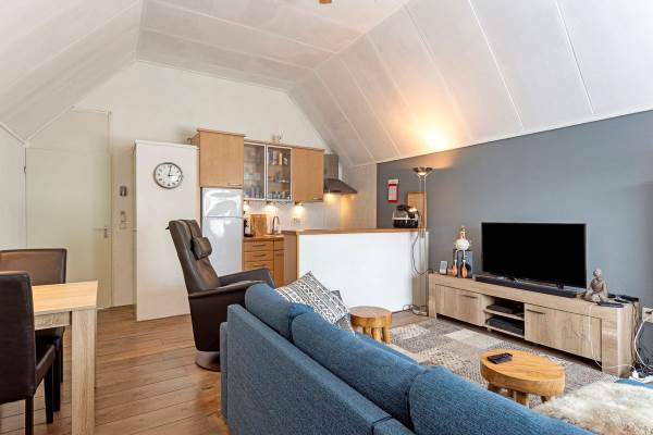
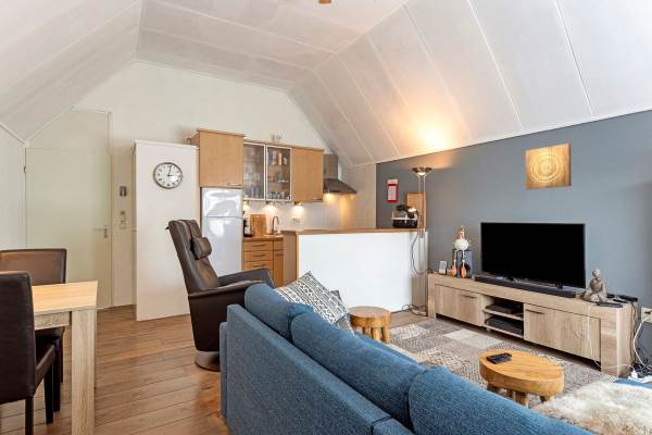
+ wall art (547, 167)
